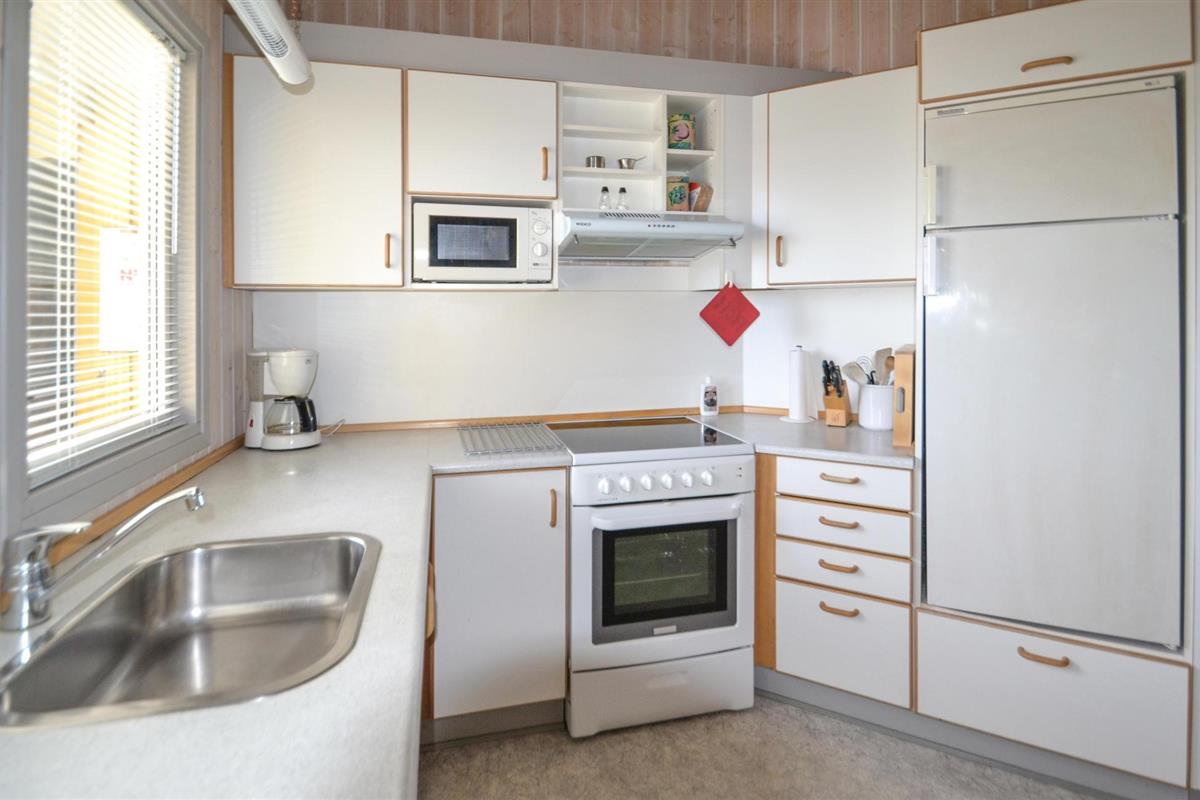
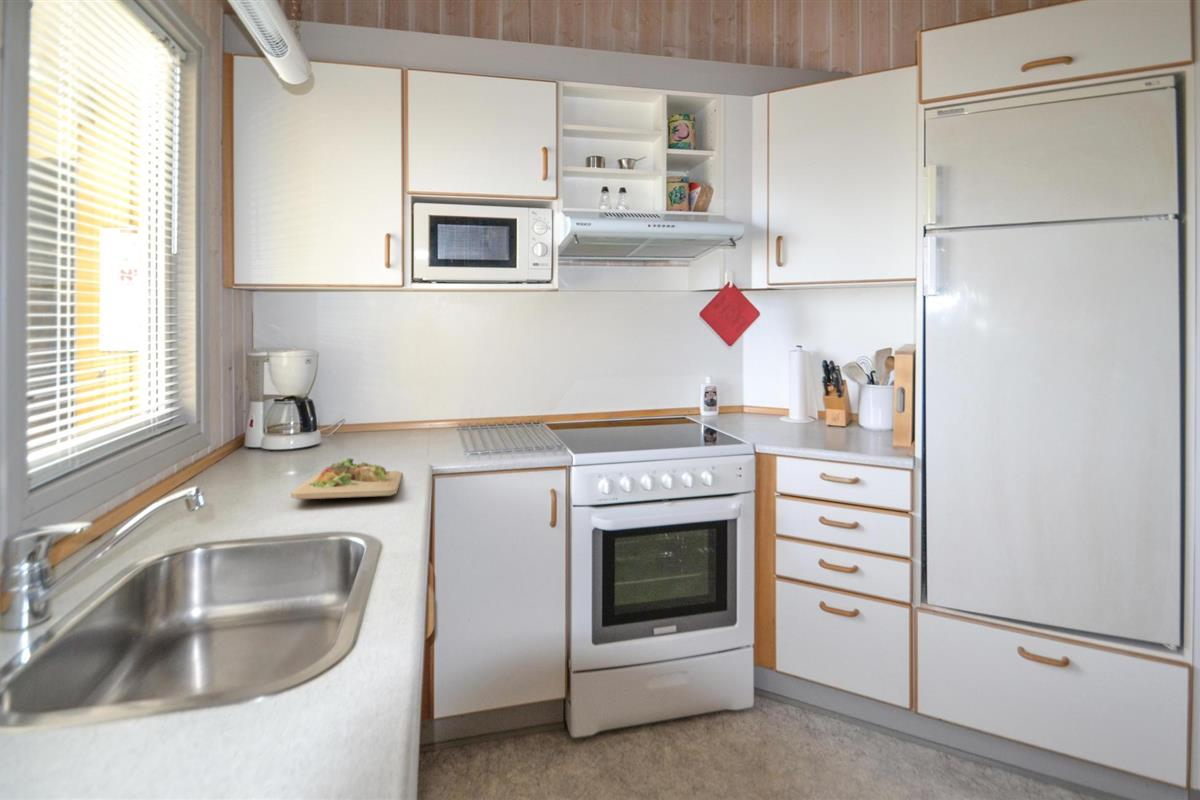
+ cutting board (352, 473)
